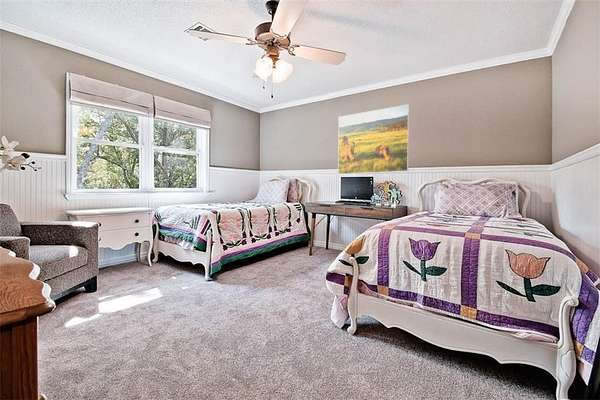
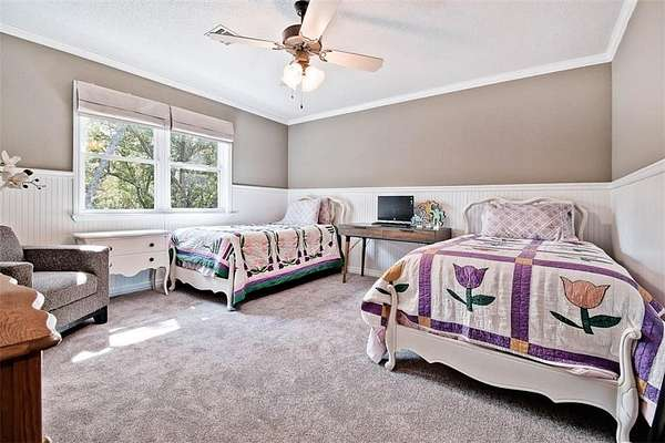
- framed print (371, 142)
